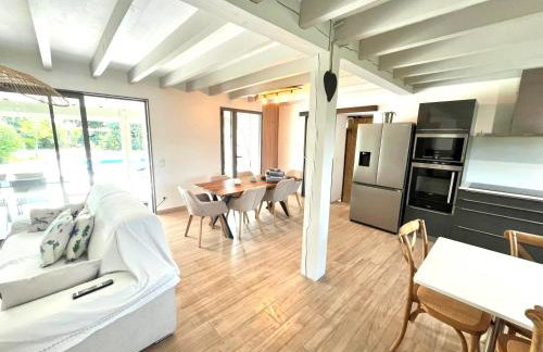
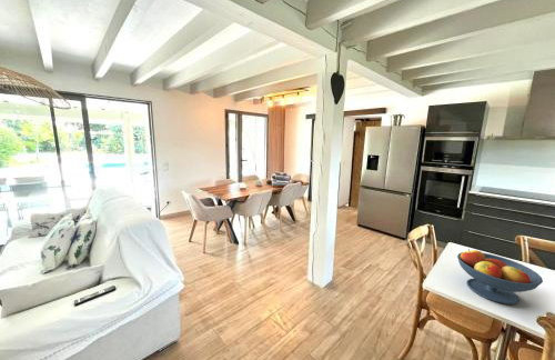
+ fruit bowl (494, 273)
